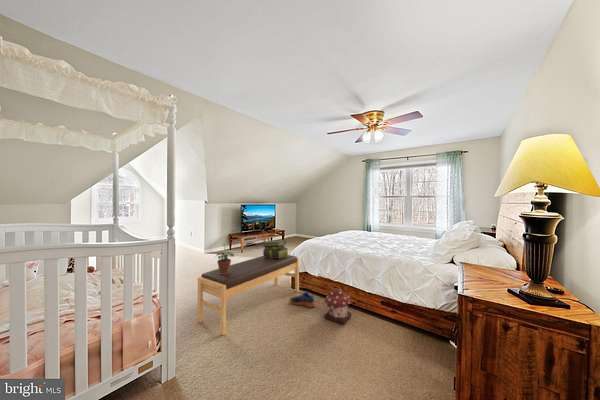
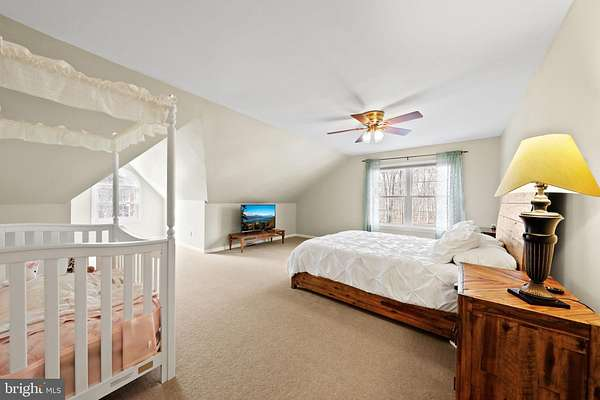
- bench (255, 283)
- toy house (337, 302)
- stack of books (274, 248)
- potted plant (225, 262)
- shoe (302, 297)
